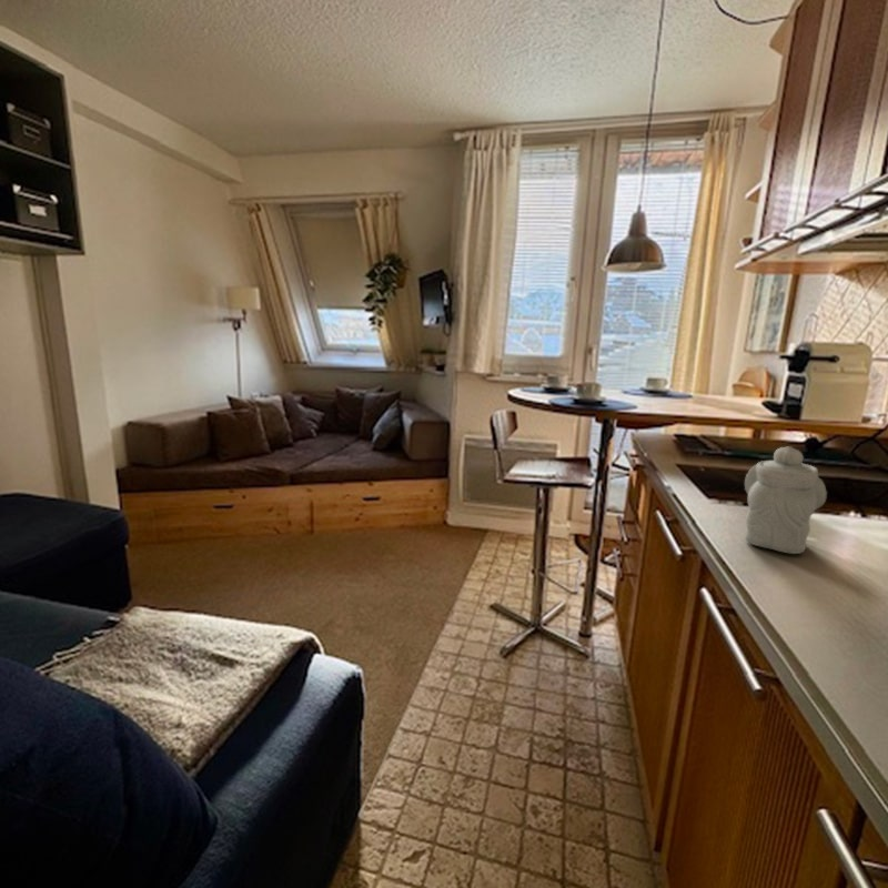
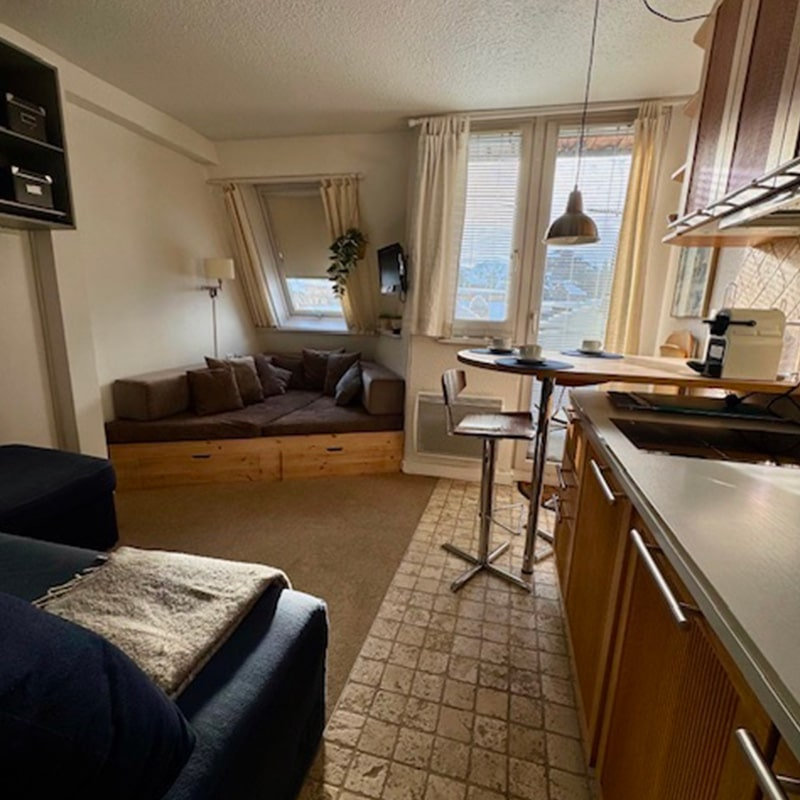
- teapot (784, 492)
